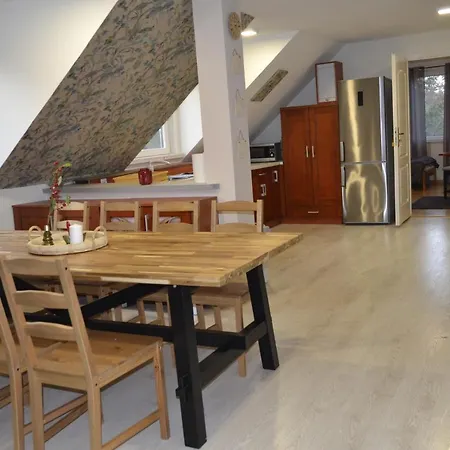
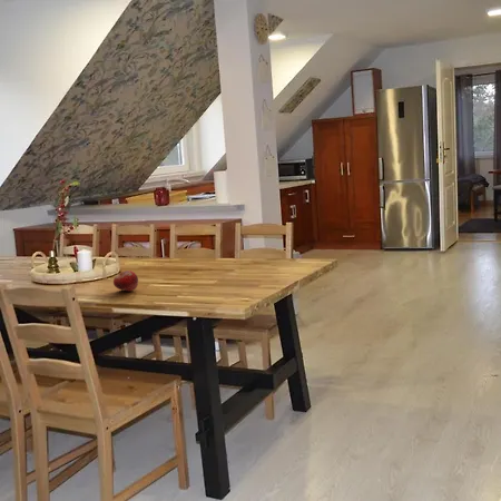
+ fruit (126, 281)
